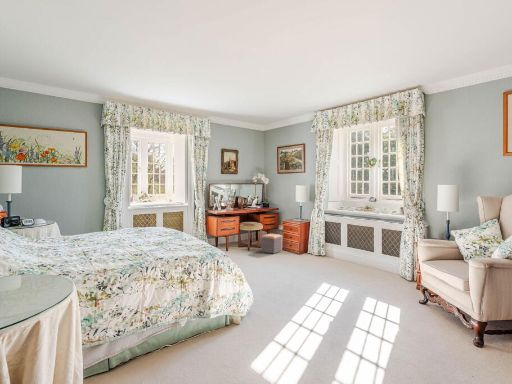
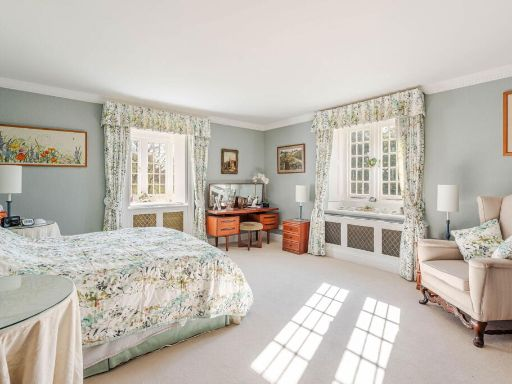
- footstool (271, 243)
